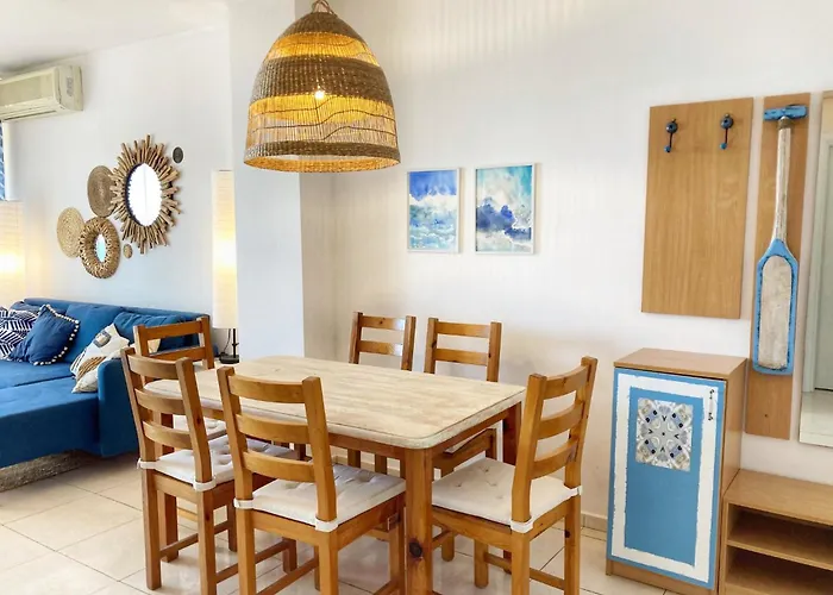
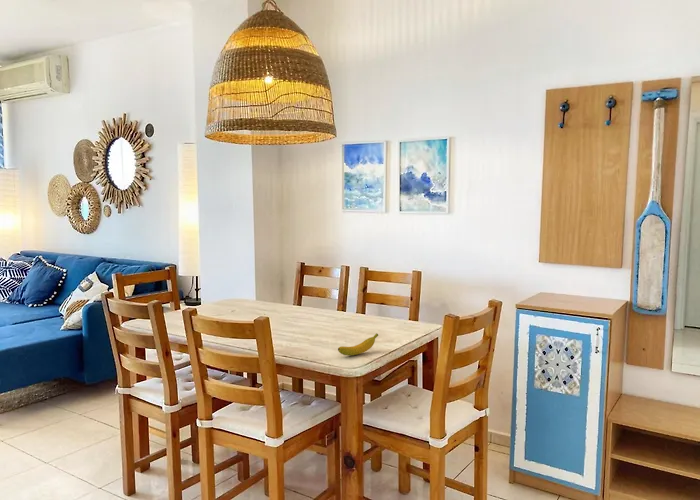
+ banana (358, 345)
